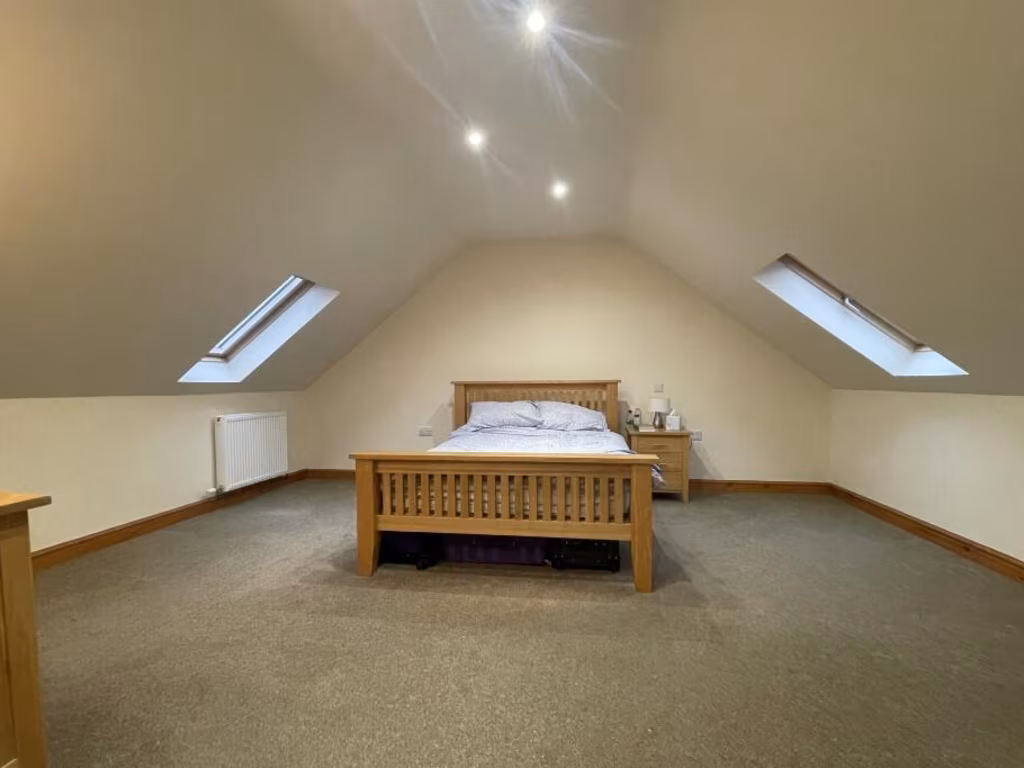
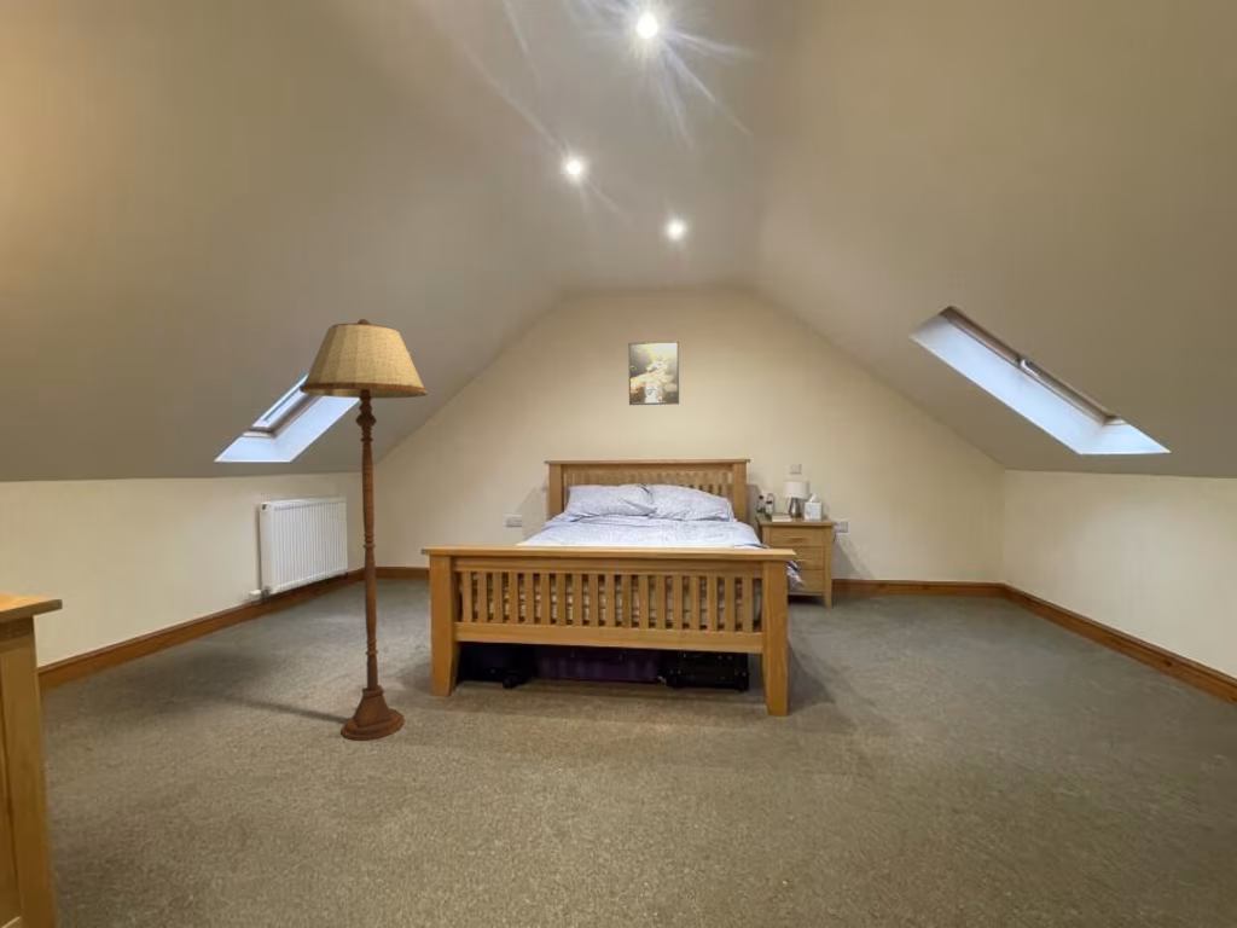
+ floor lamp (368, 524)
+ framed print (654, 372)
